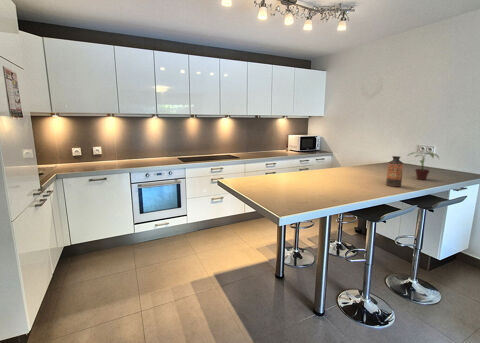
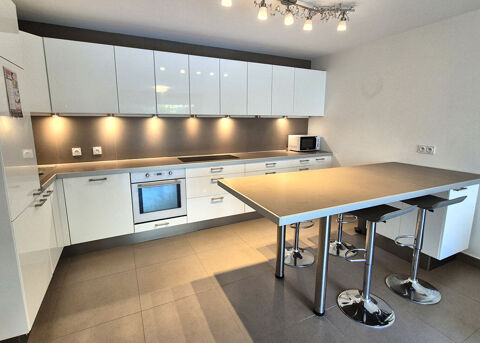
- potted plant (421, 165)
- bottle (394, 170)
